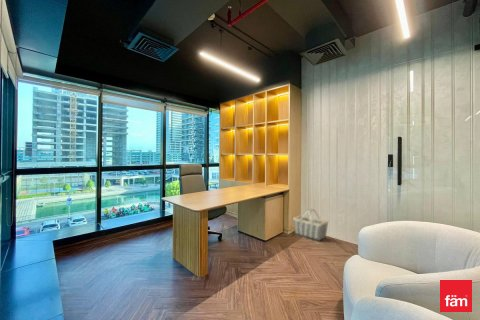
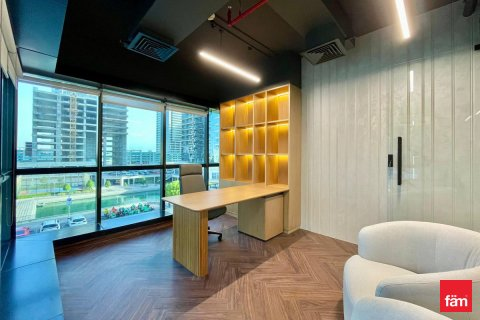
- basket (310, 222)
